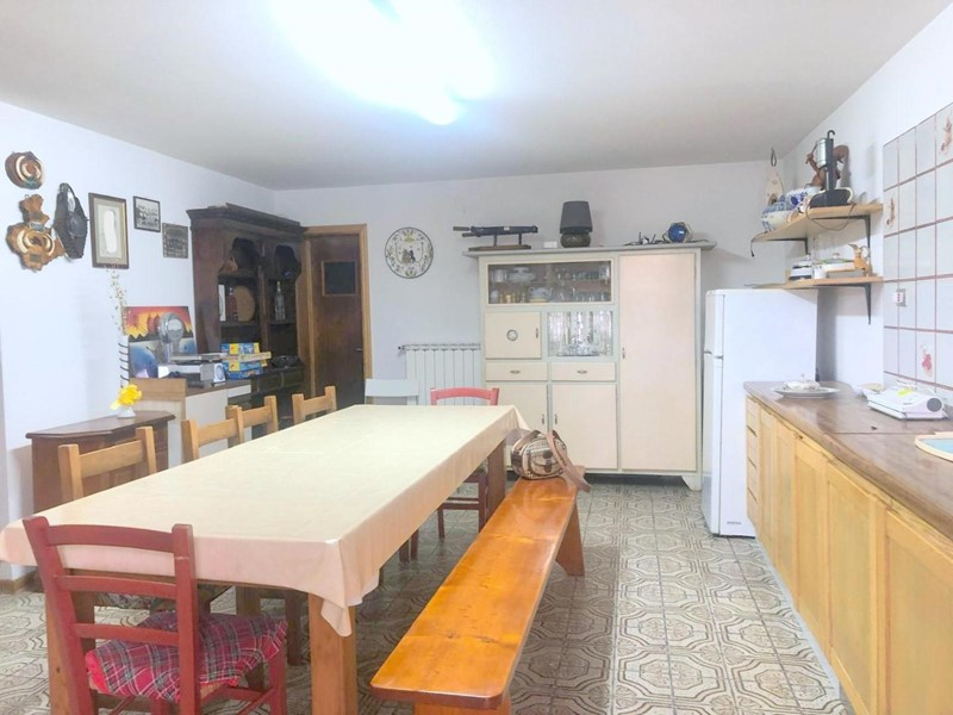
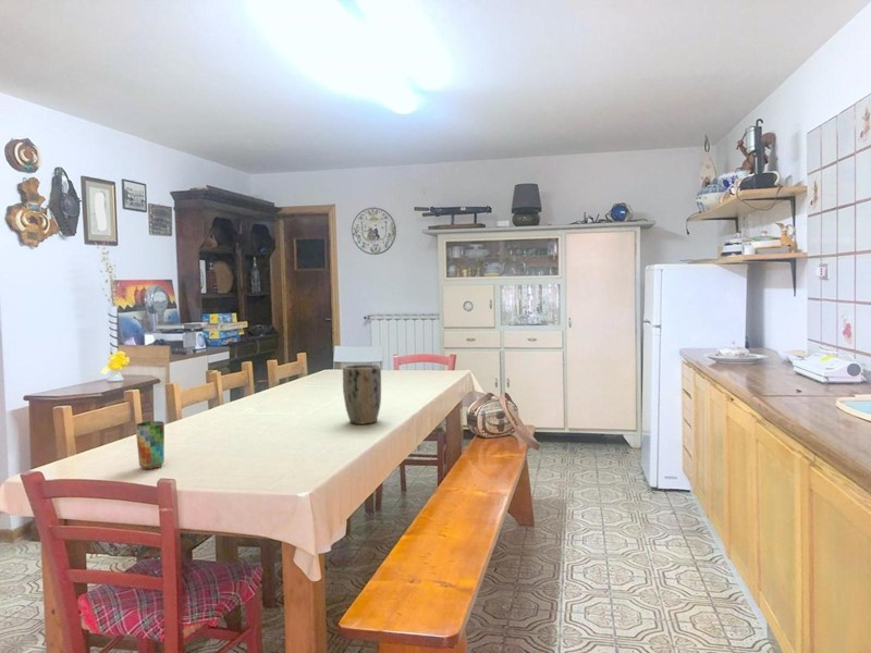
+ cup (150, 445)
+ plant pot (361, 394)
